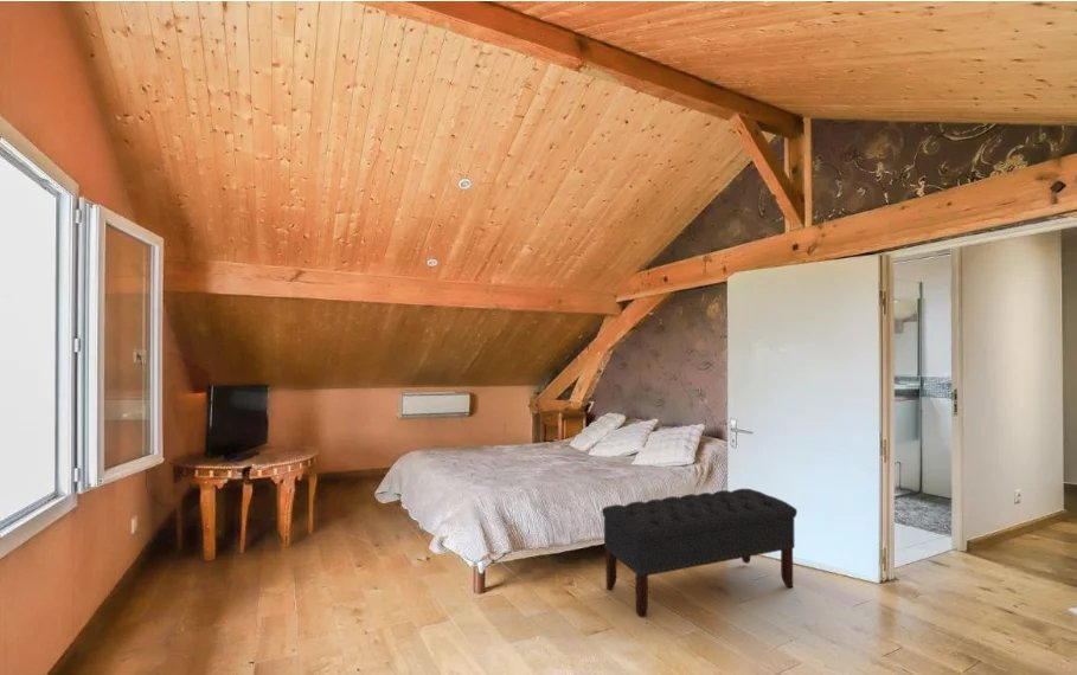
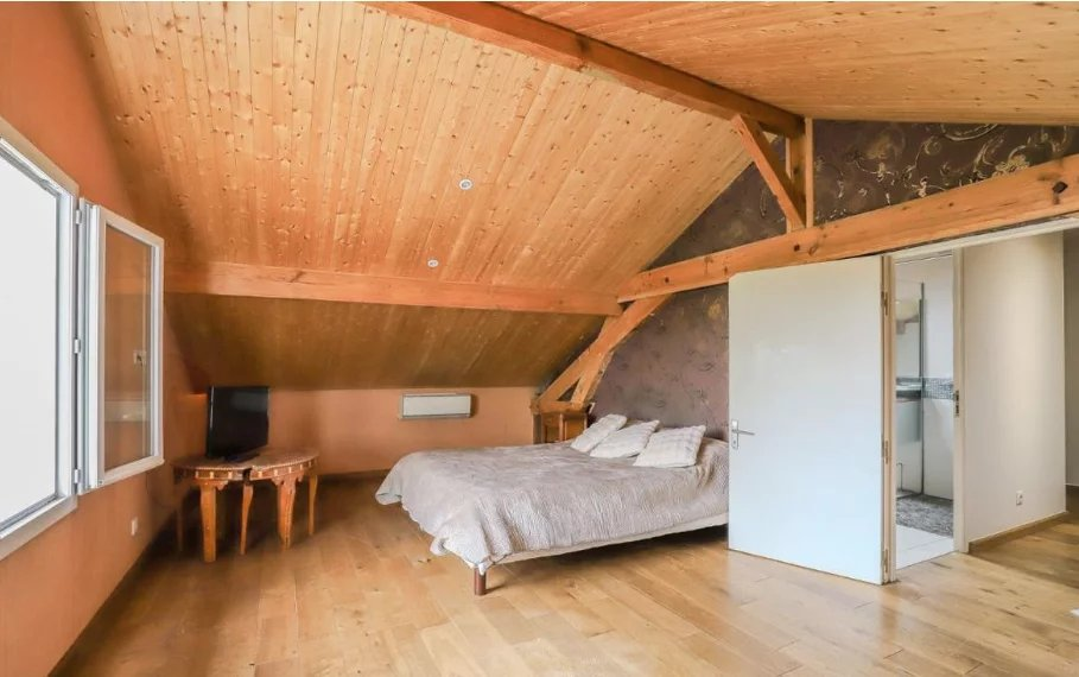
- bench (699, 545)
